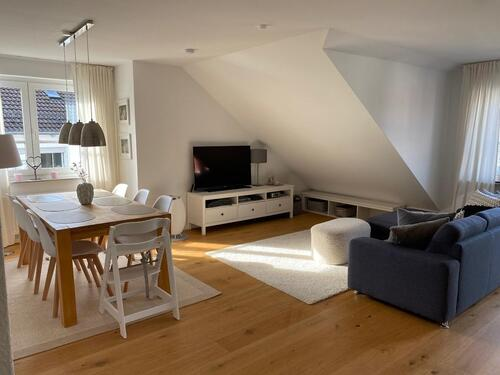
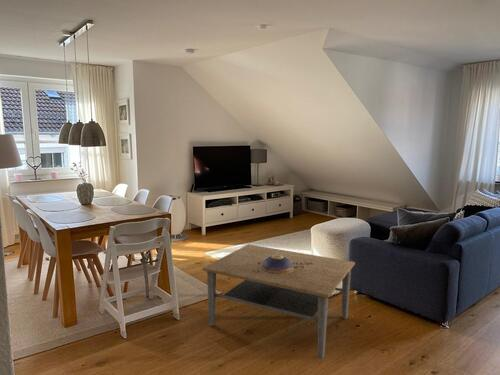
+ coffee table (280, 293)
+ decorative bowl (277, 262)
